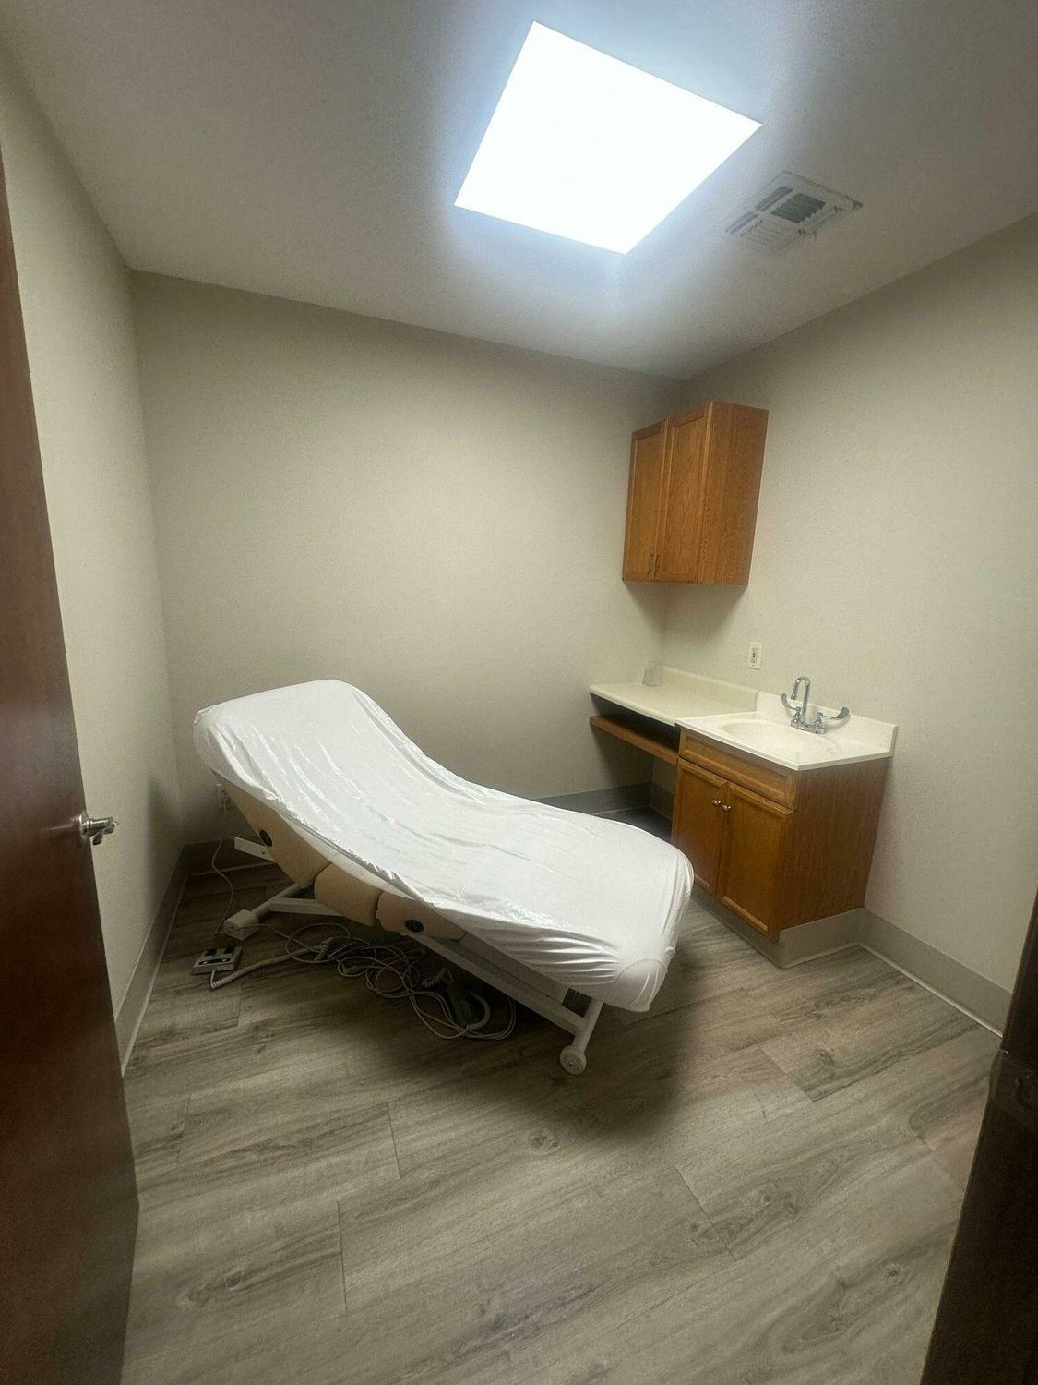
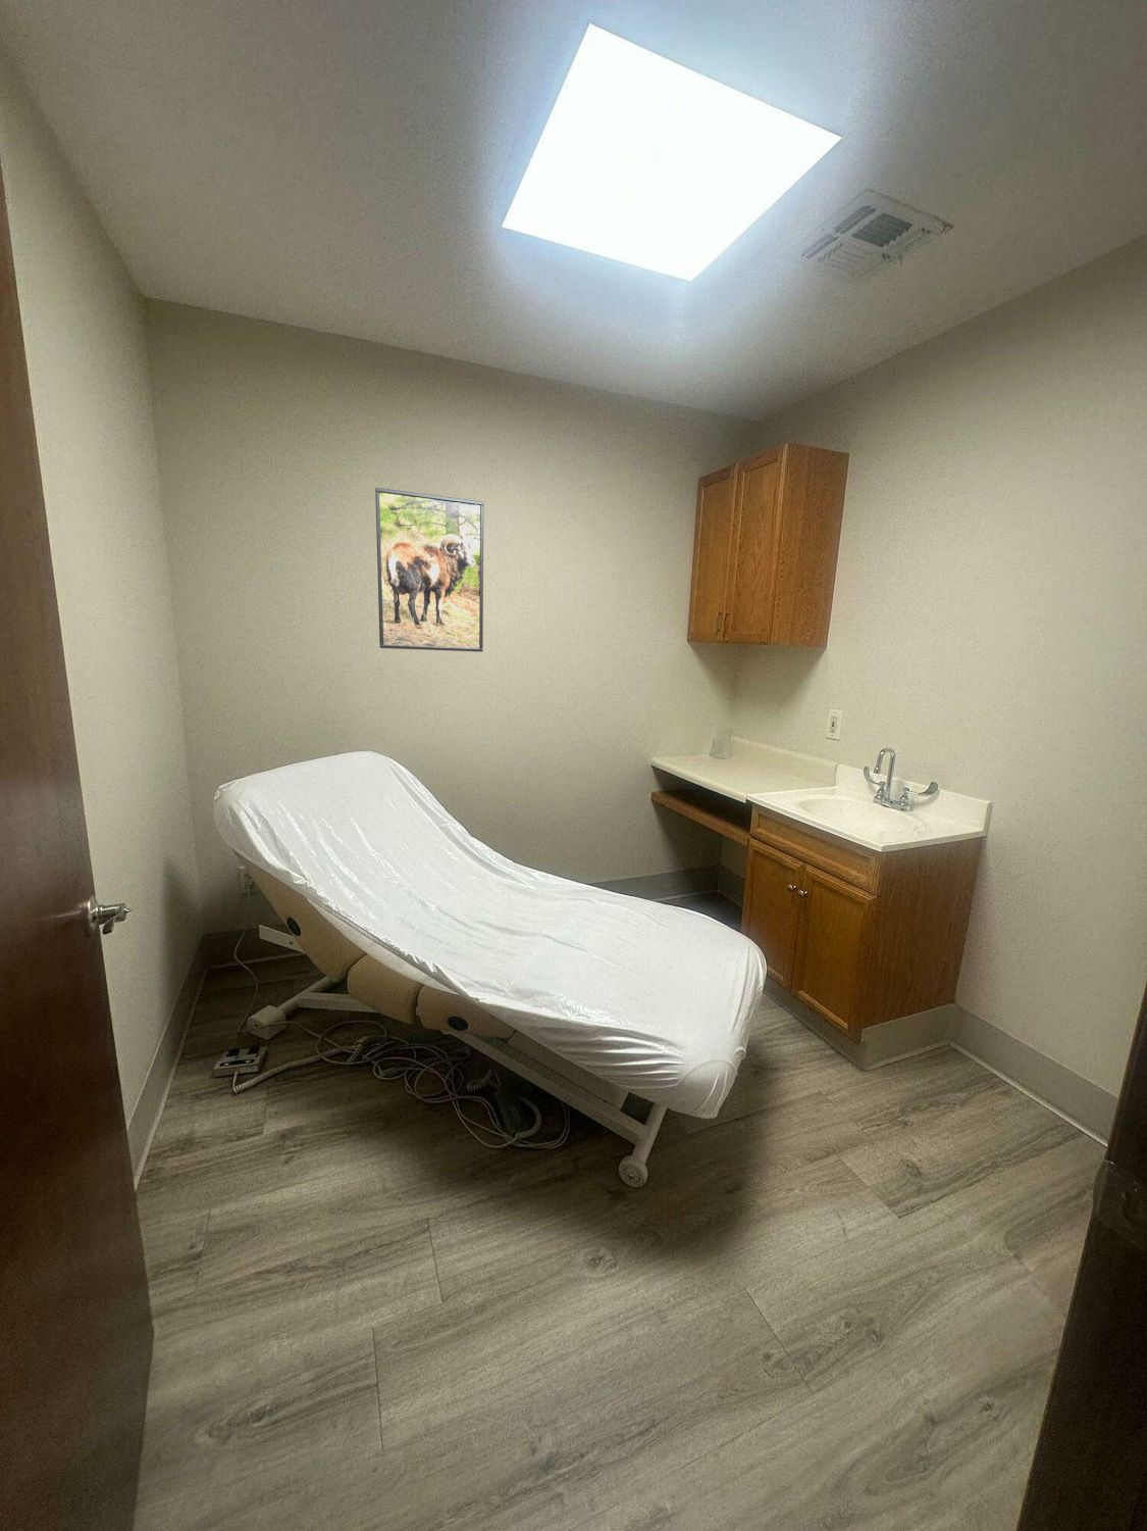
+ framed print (431, 575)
